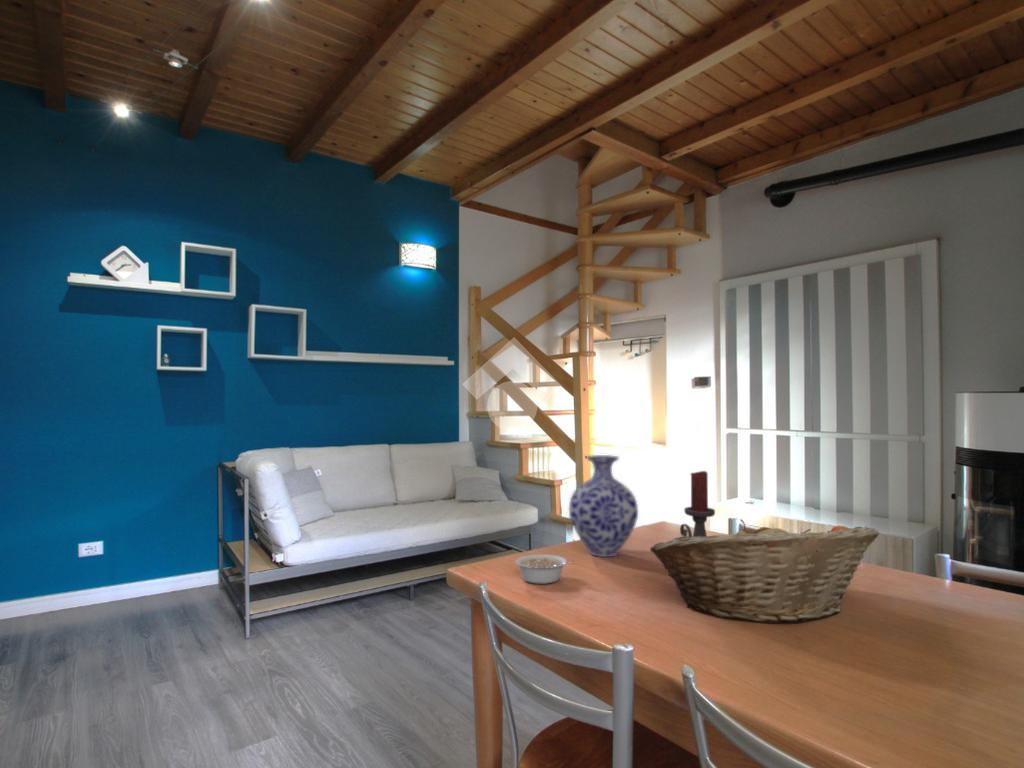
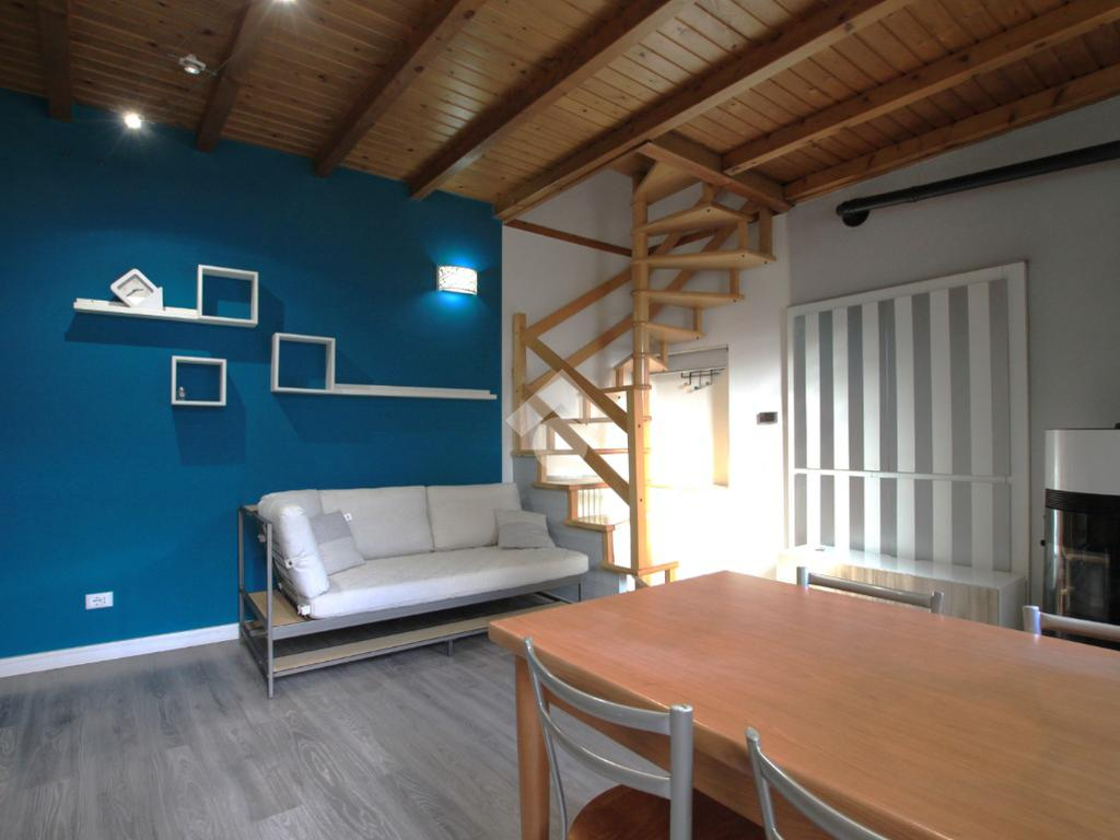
- legume (543, 567)
- vase (603, 504)
- candle holder (695, 508)
- fruit basket (760, 558)
